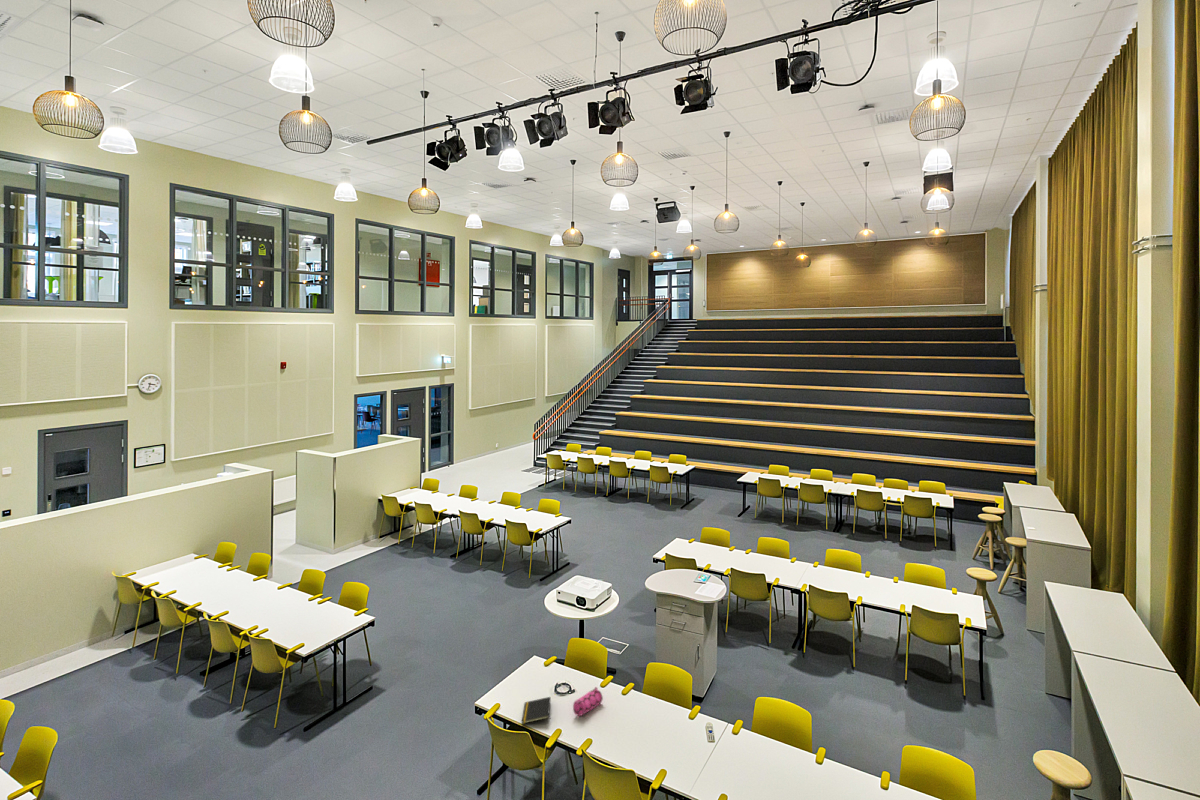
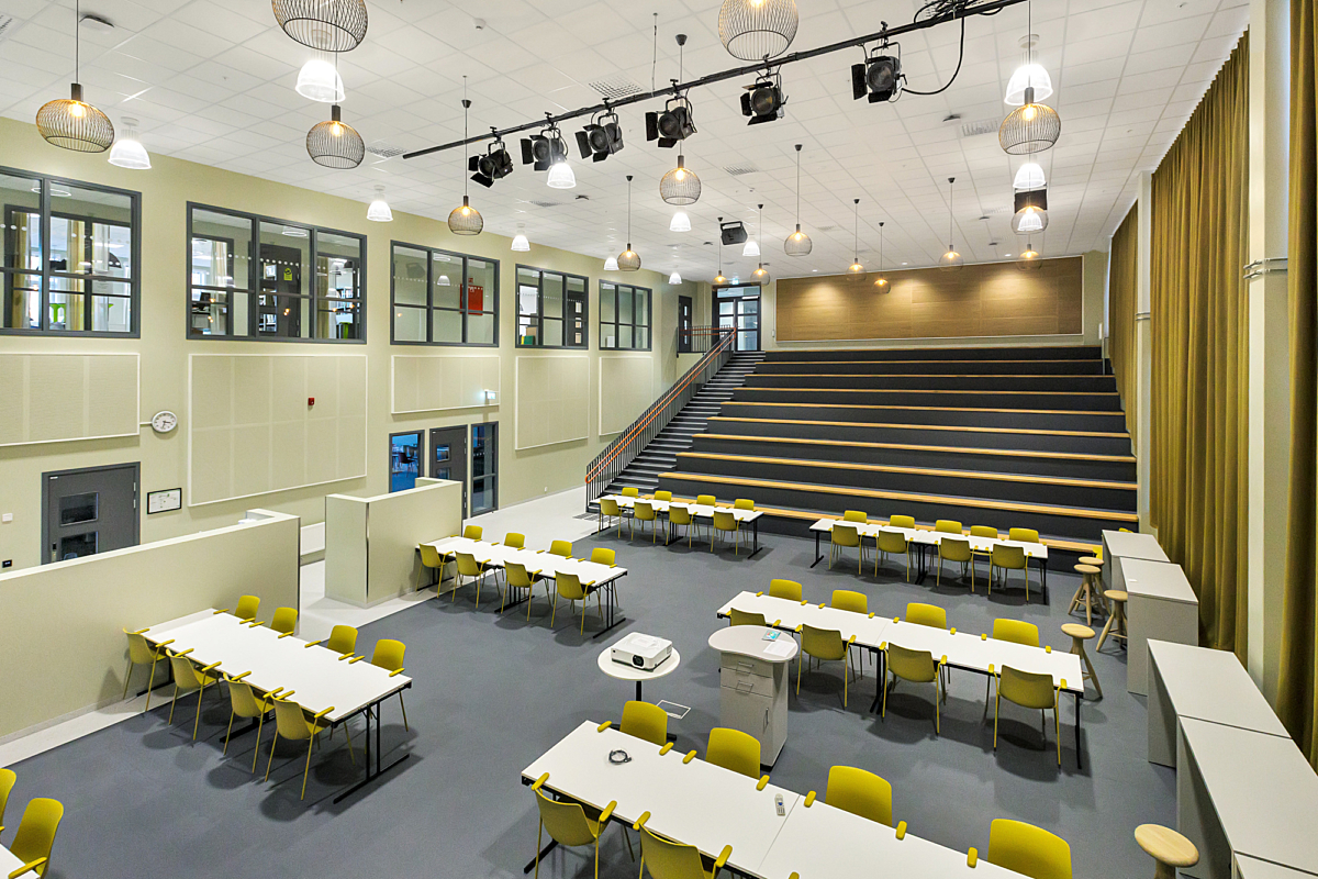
- notepad (536, 709)
- pencil case (587, 701)
